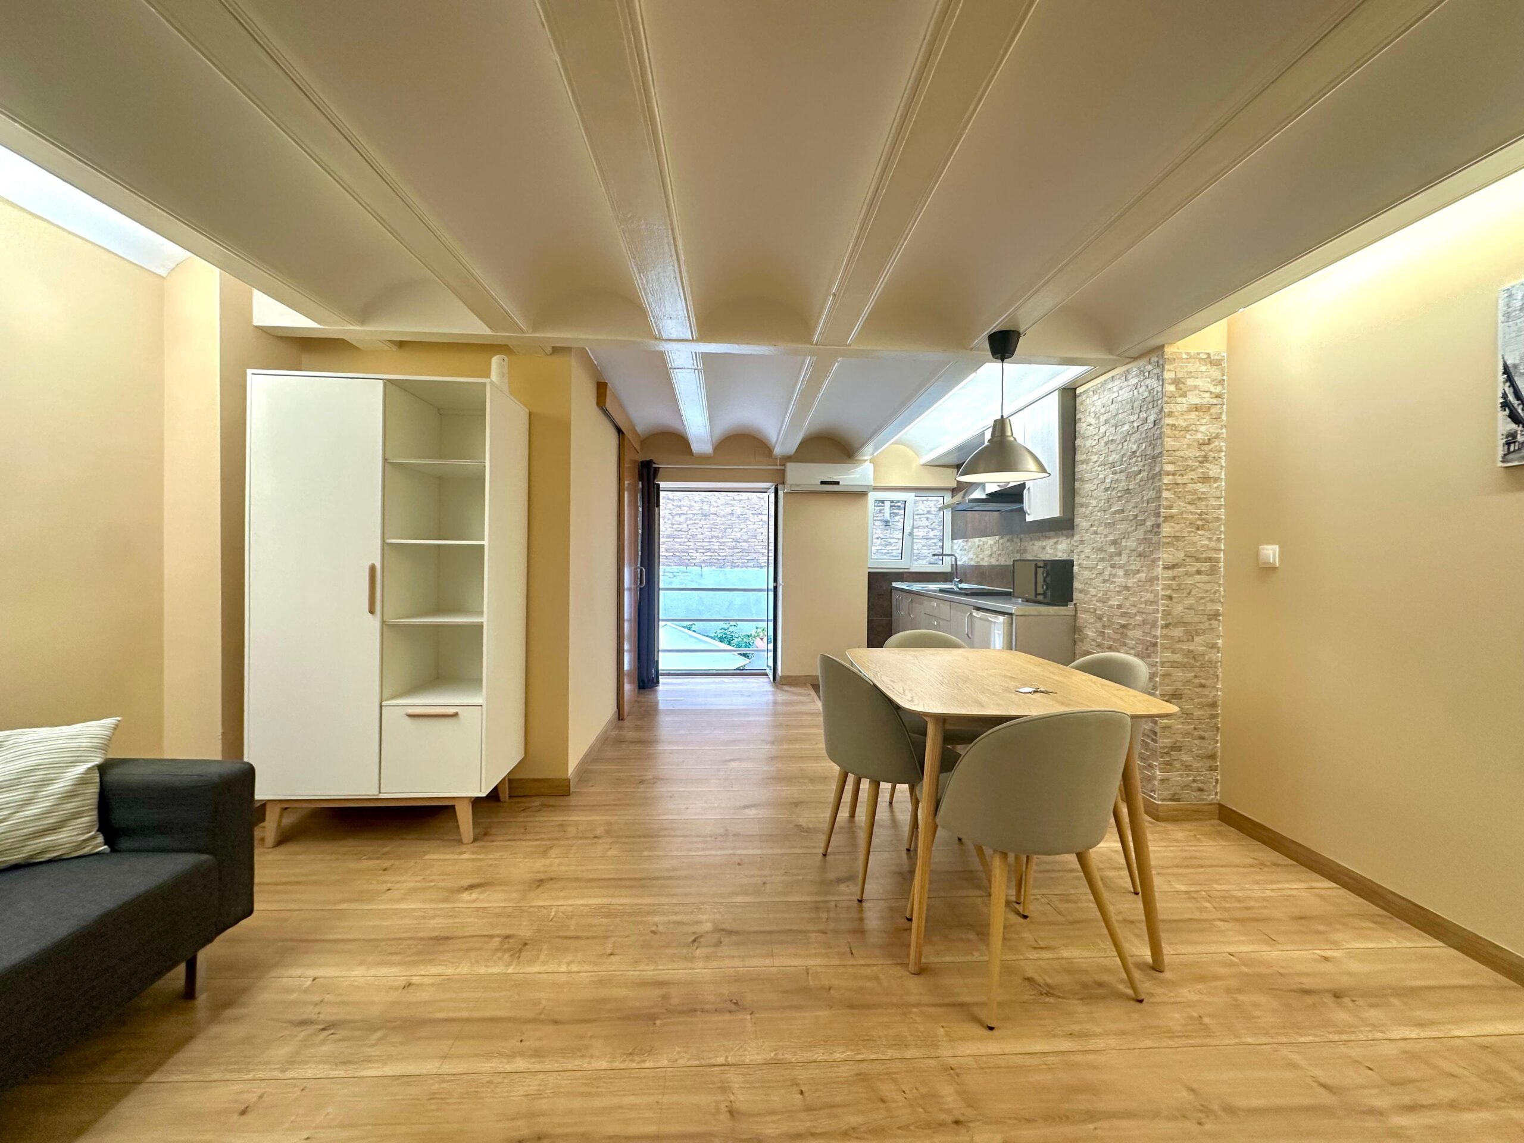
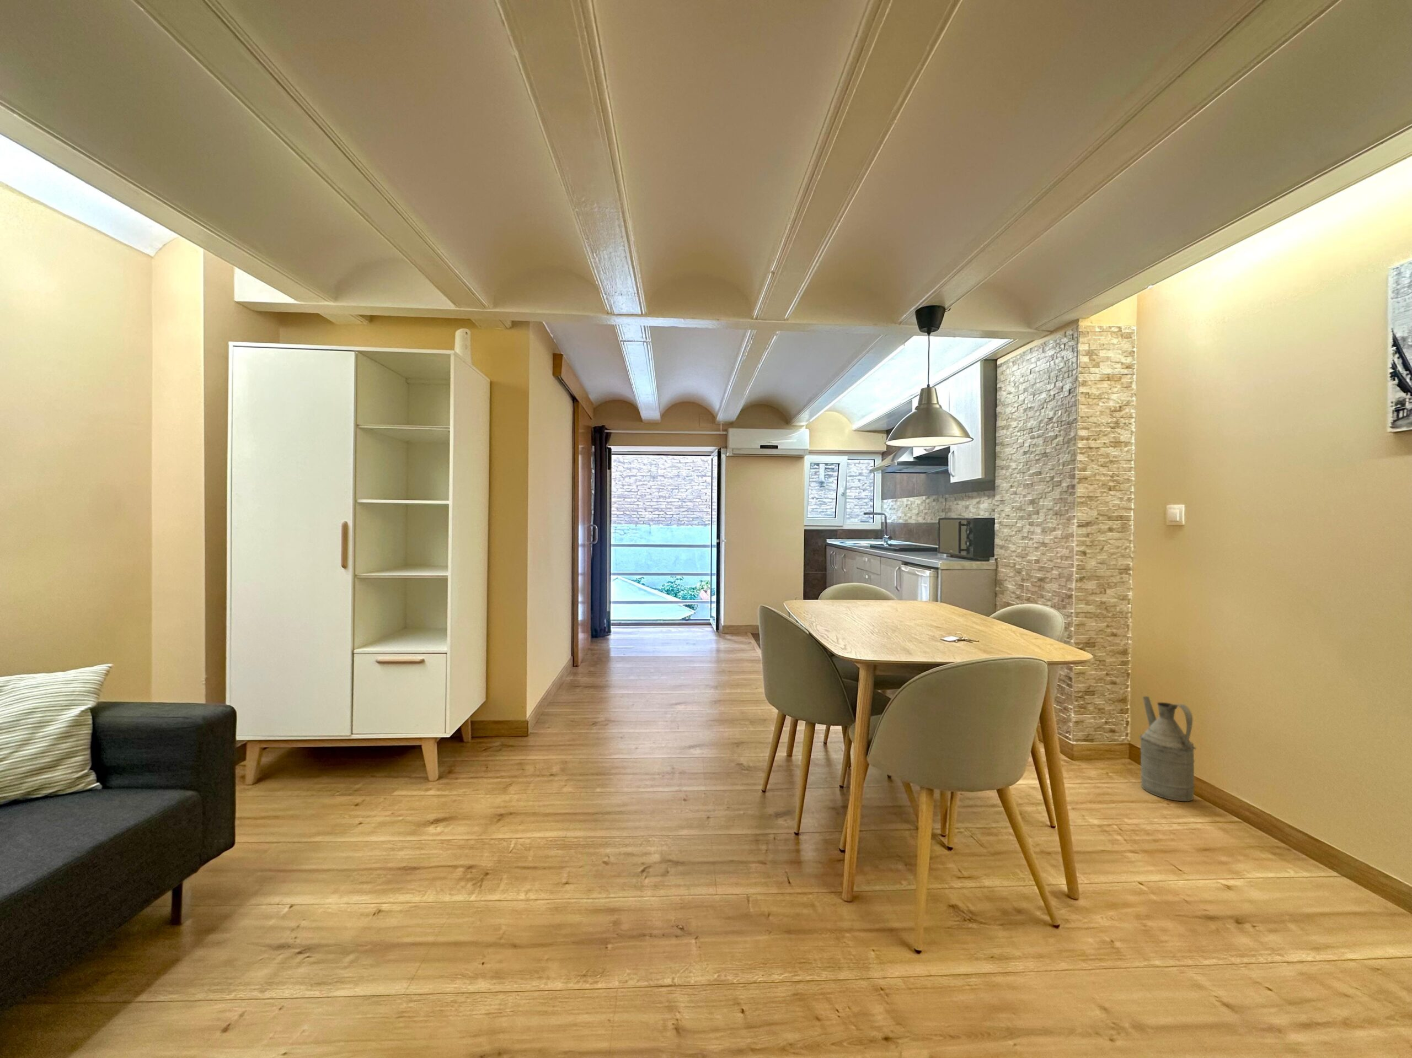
+ watering can (1164, 743)
